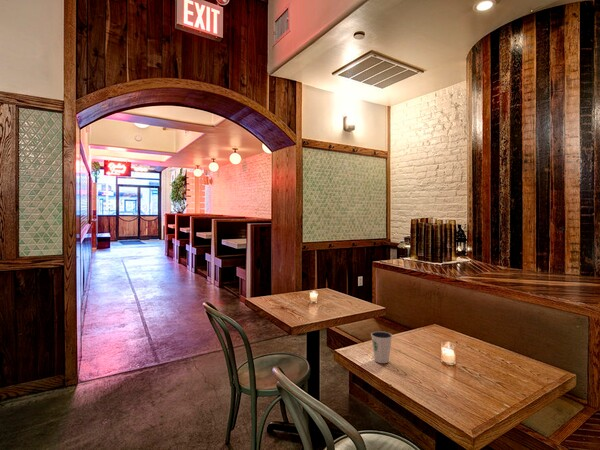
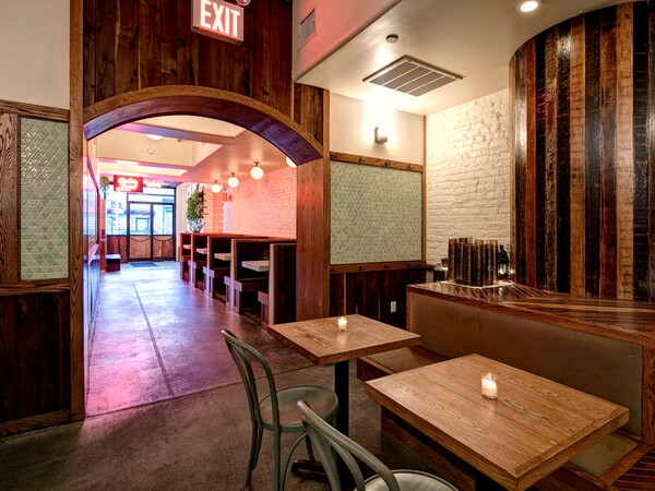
- dixie cup (381, 347)
